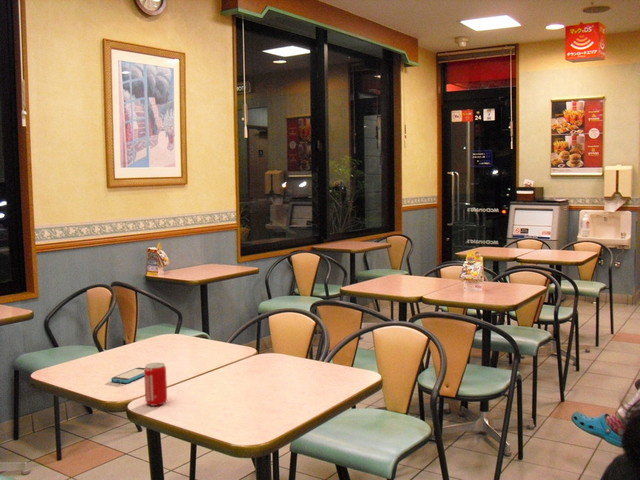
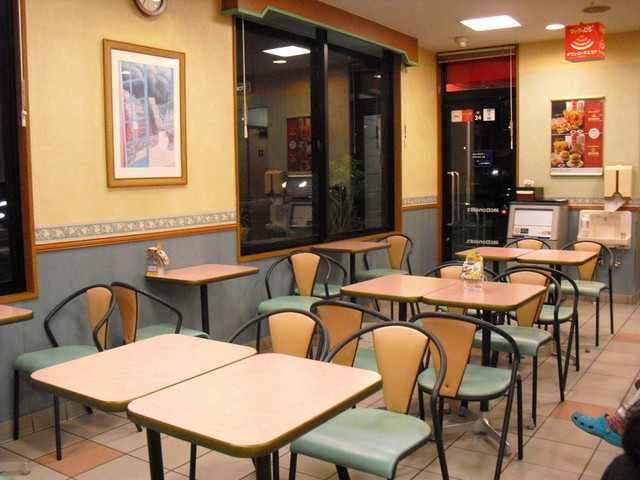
- smartphone (132, 375)
- beverage can (155, 384)
